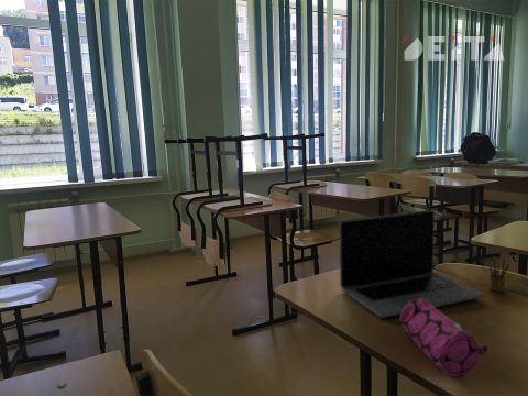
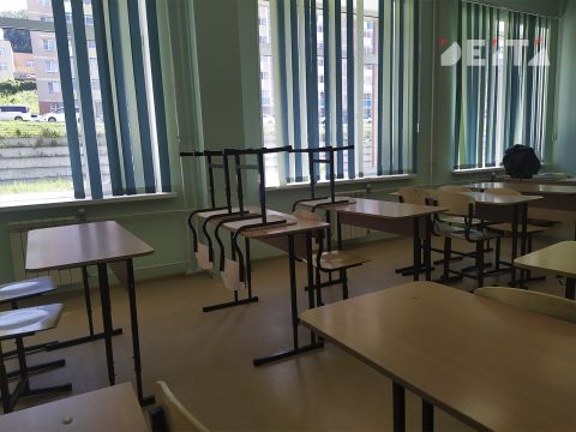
- pencil case (437, 331)
- pencil box (497, 273)
- laptop (409, 258)
